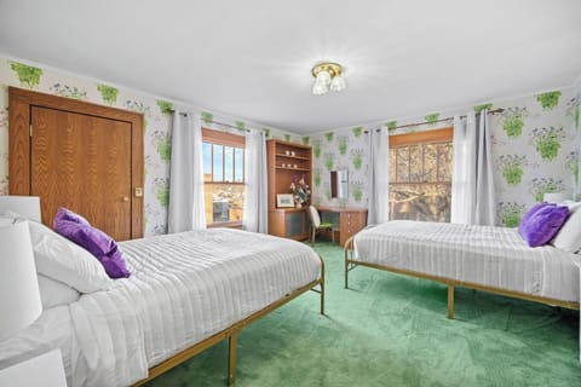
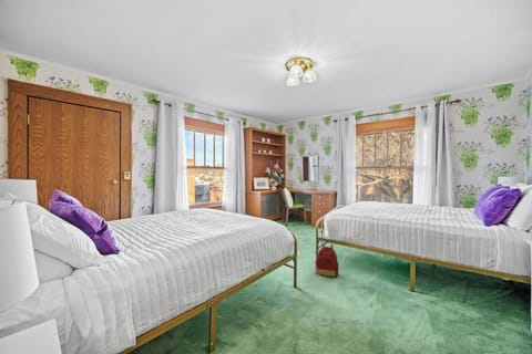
+ backpack (326, 258)
